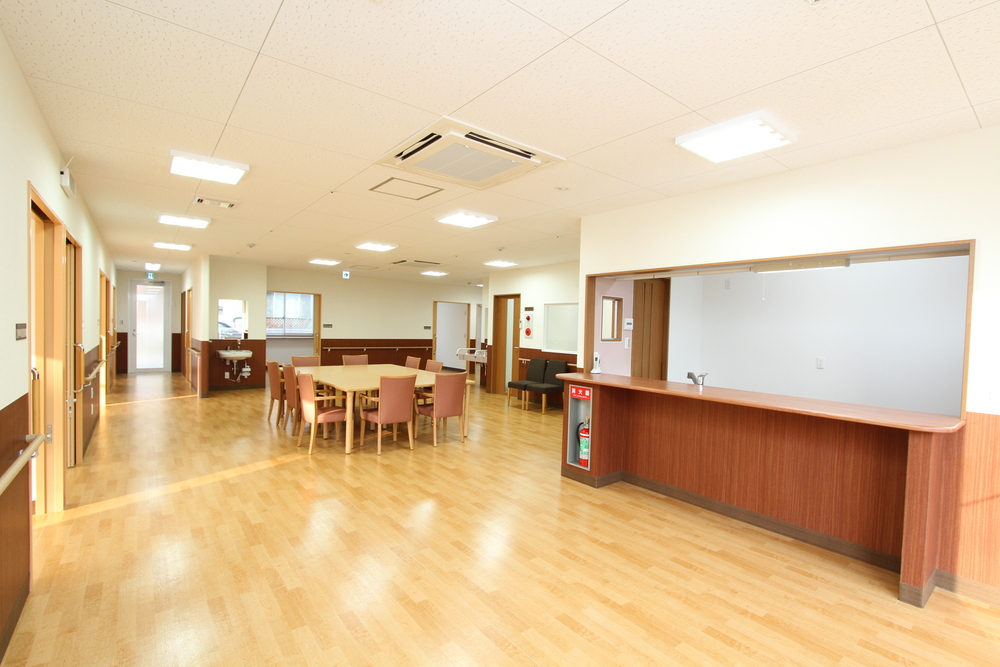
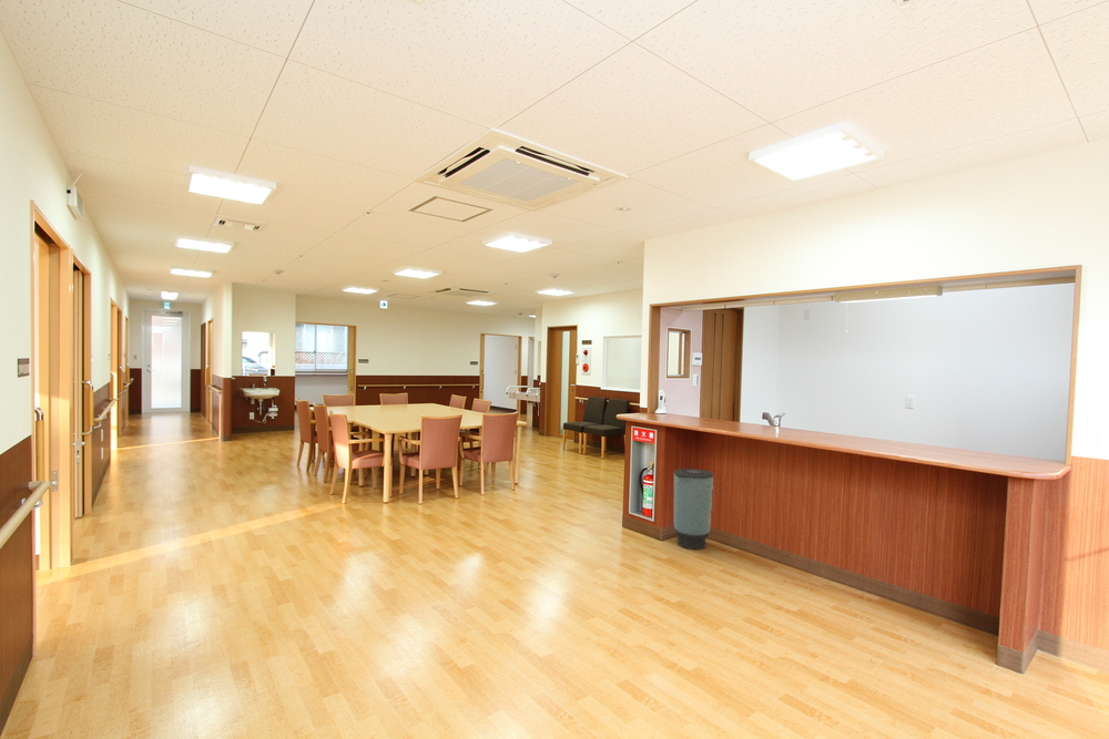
+ trash can (694, 507)
